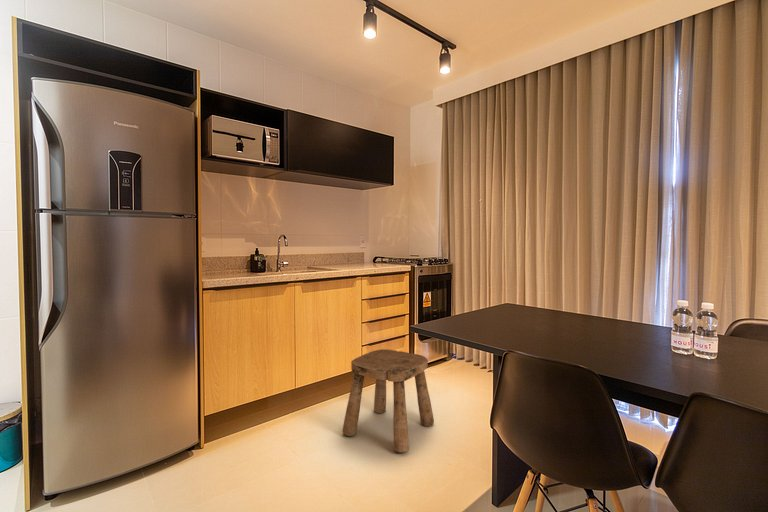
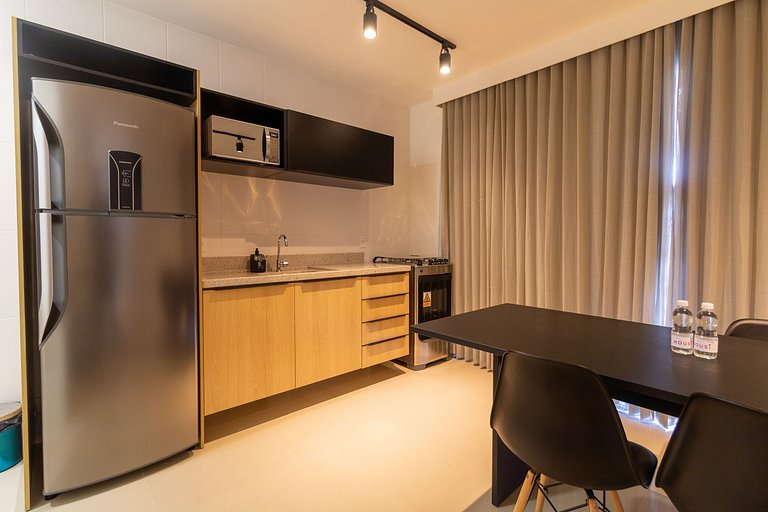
- stool (393, 394)
